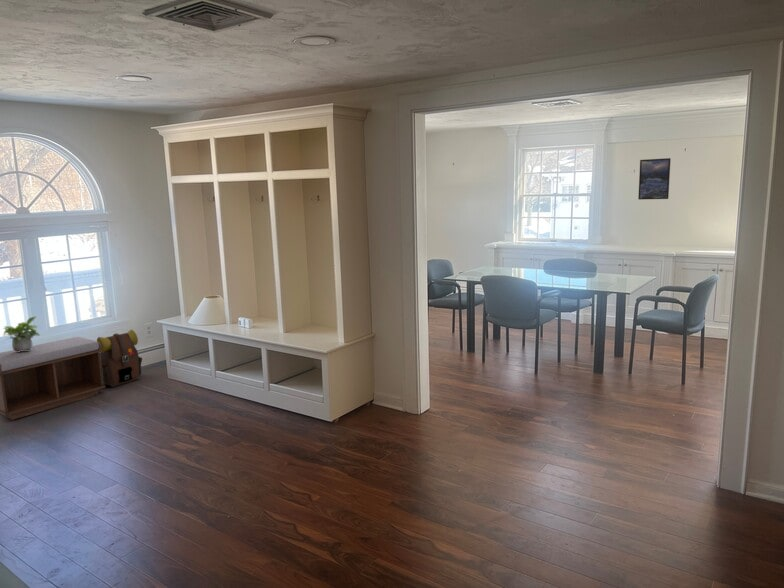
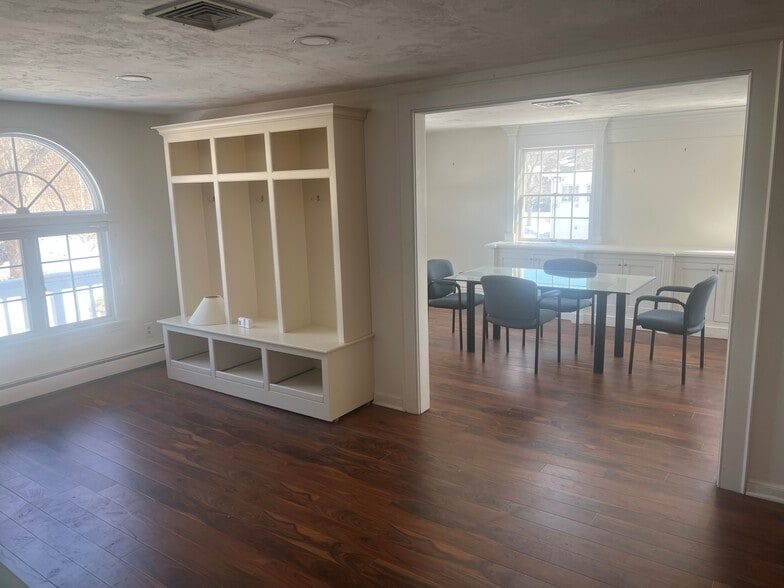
- bench (45, 375)
- backpack (115, 356)
- potted plant (21, 335)
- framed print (654, 179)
